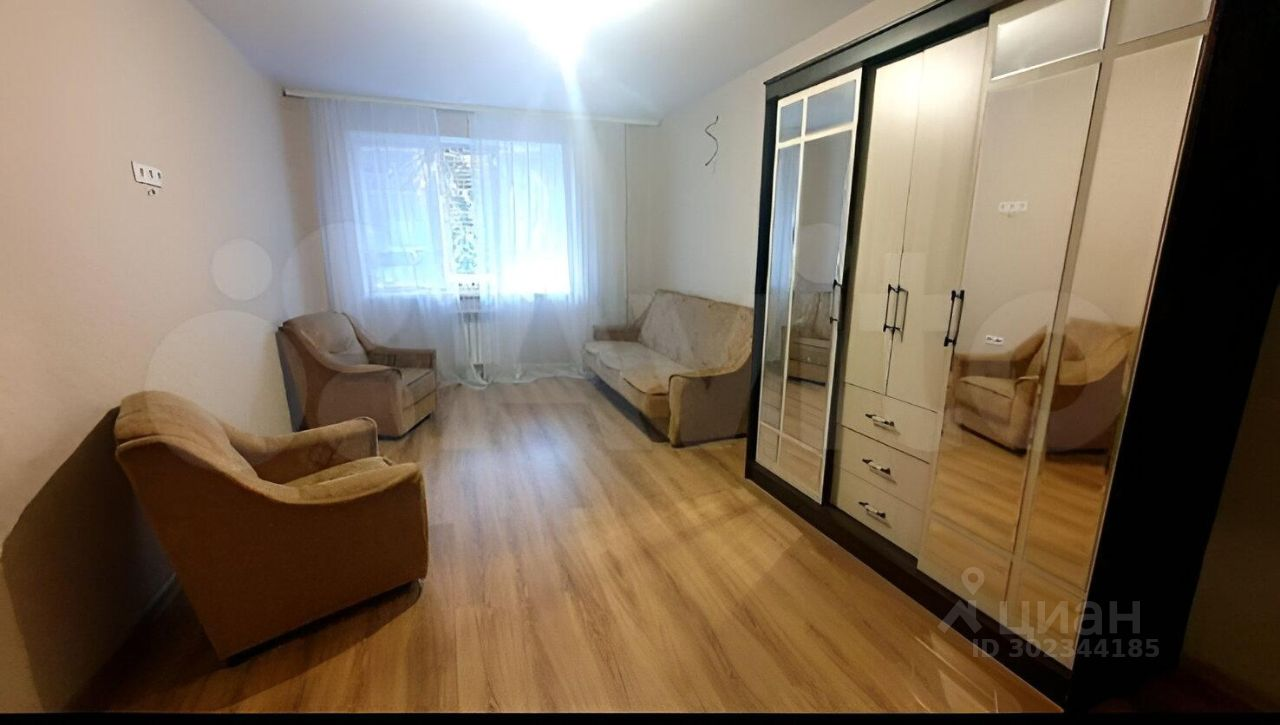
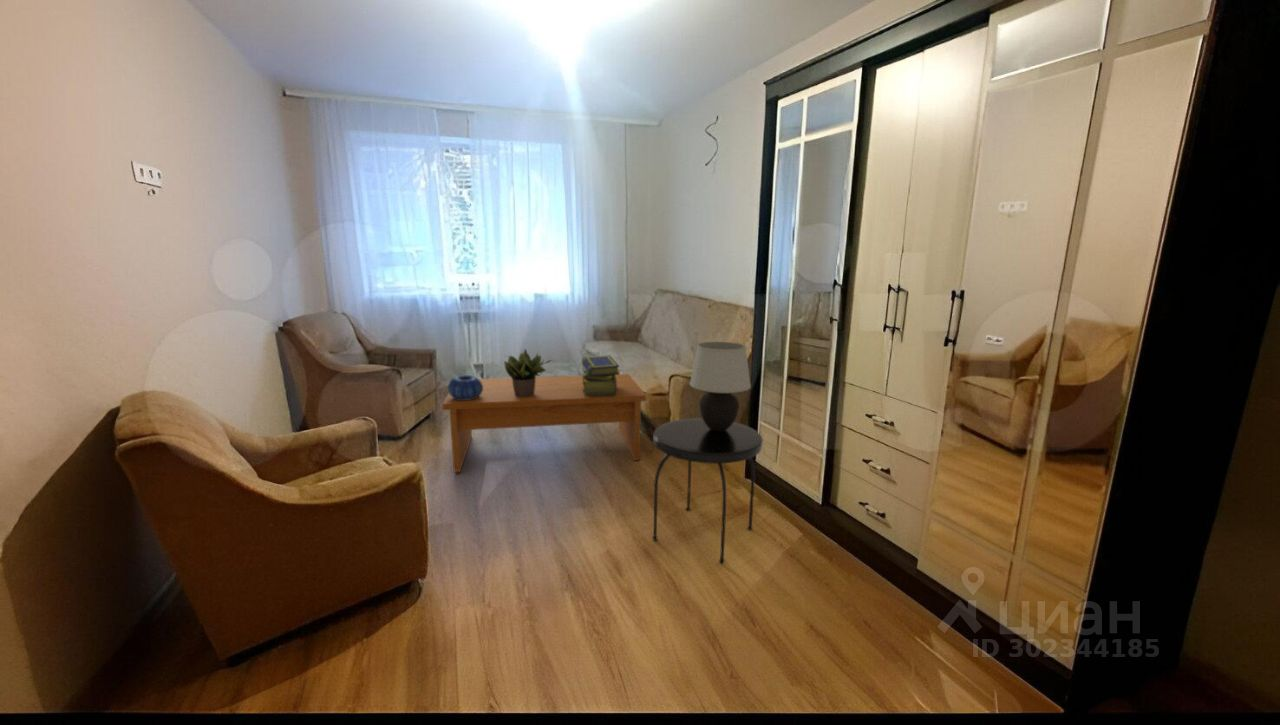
+ table lamp (719, 387)
+ stack of books (600, 375)
+ coffee table (547, 418)
+ decorative bowl (465, 386)
+ potted plant (529, 371)
+ side table (690, 485)
